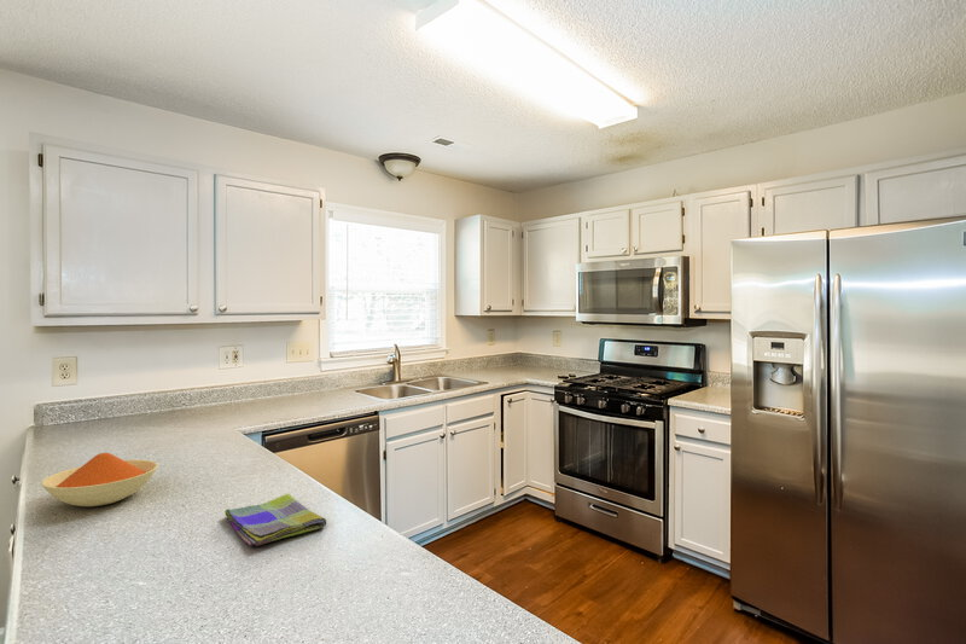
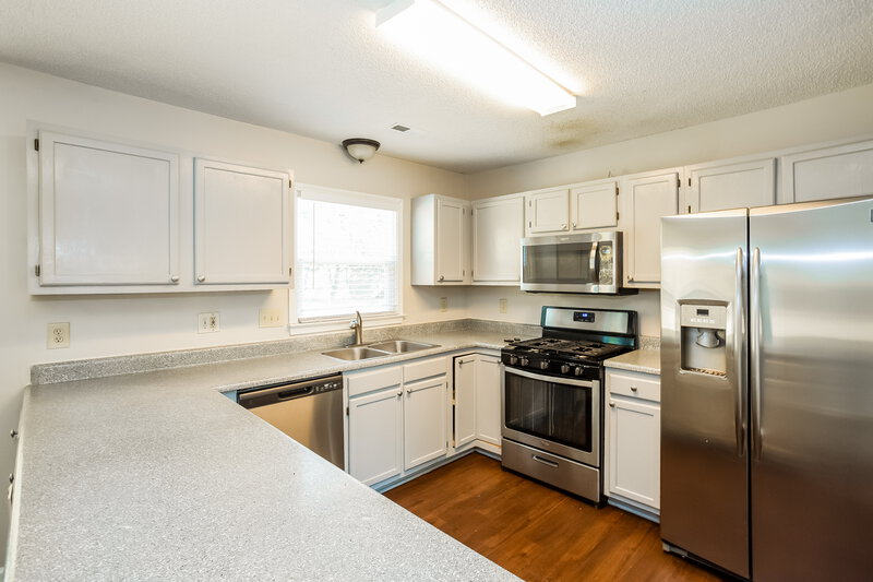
- bowl (103, 476)
- dish towel (274, 517)
